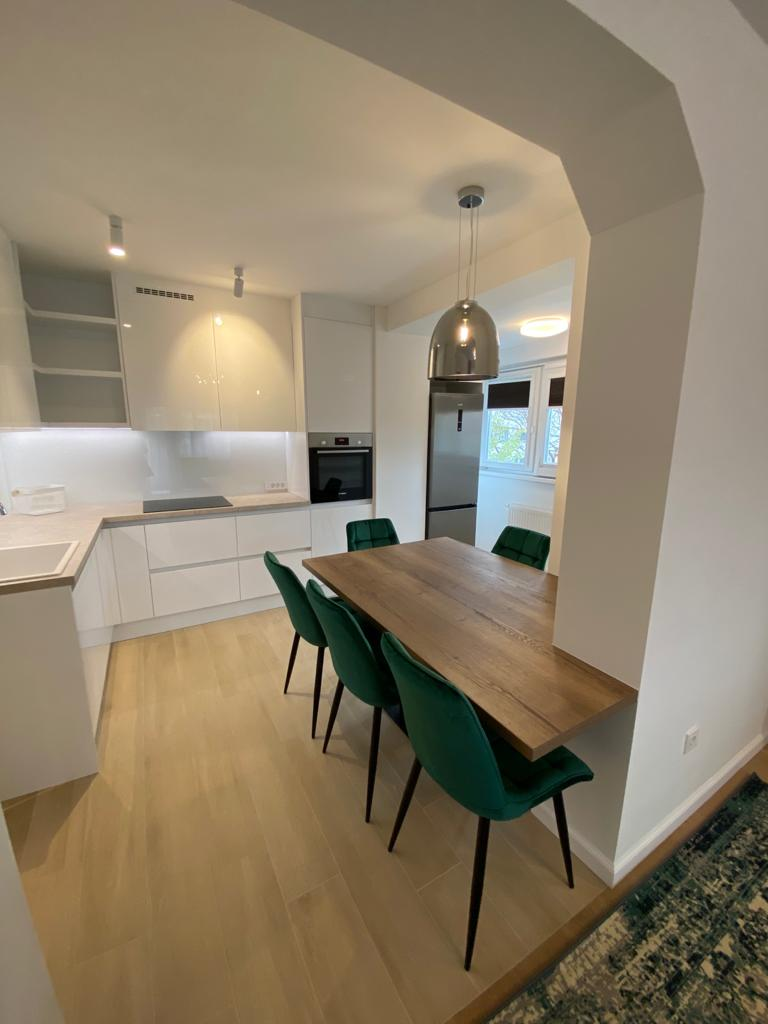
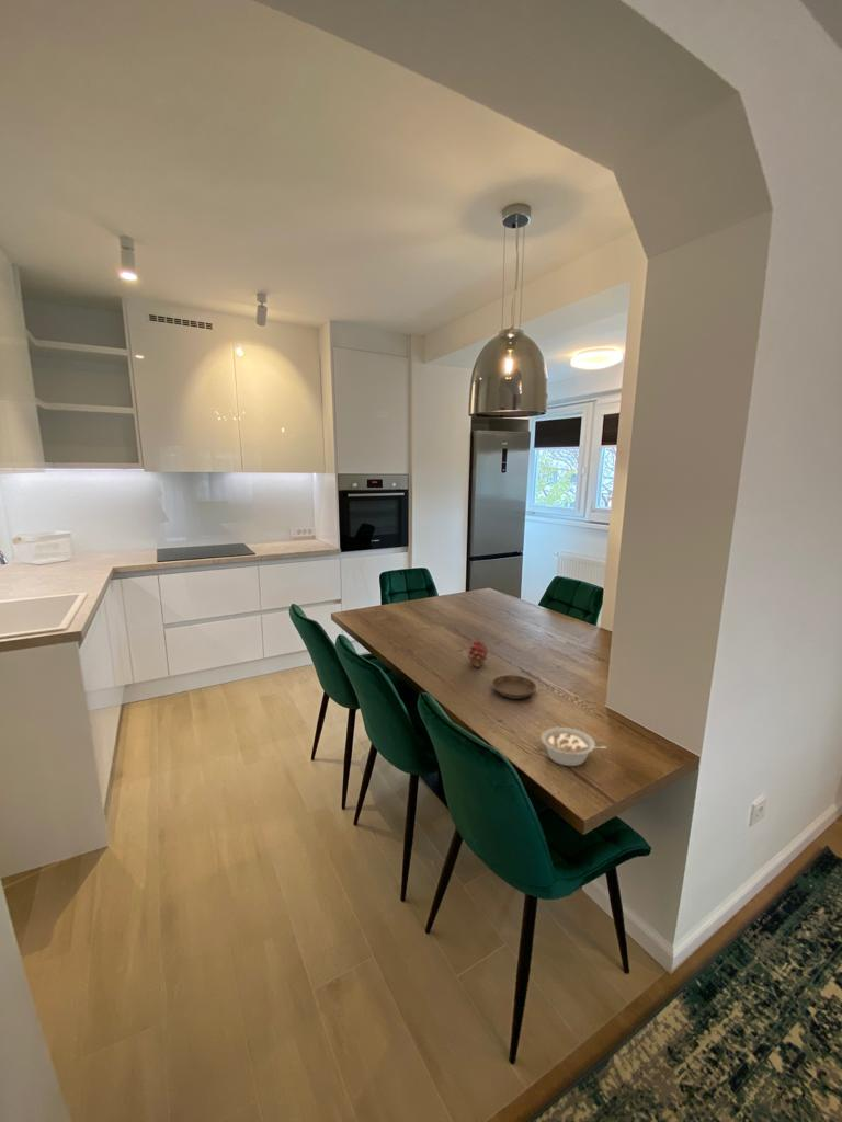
+ legume (569, 746)
+ saucer (513, 687)
+ fruit (476, 651)
